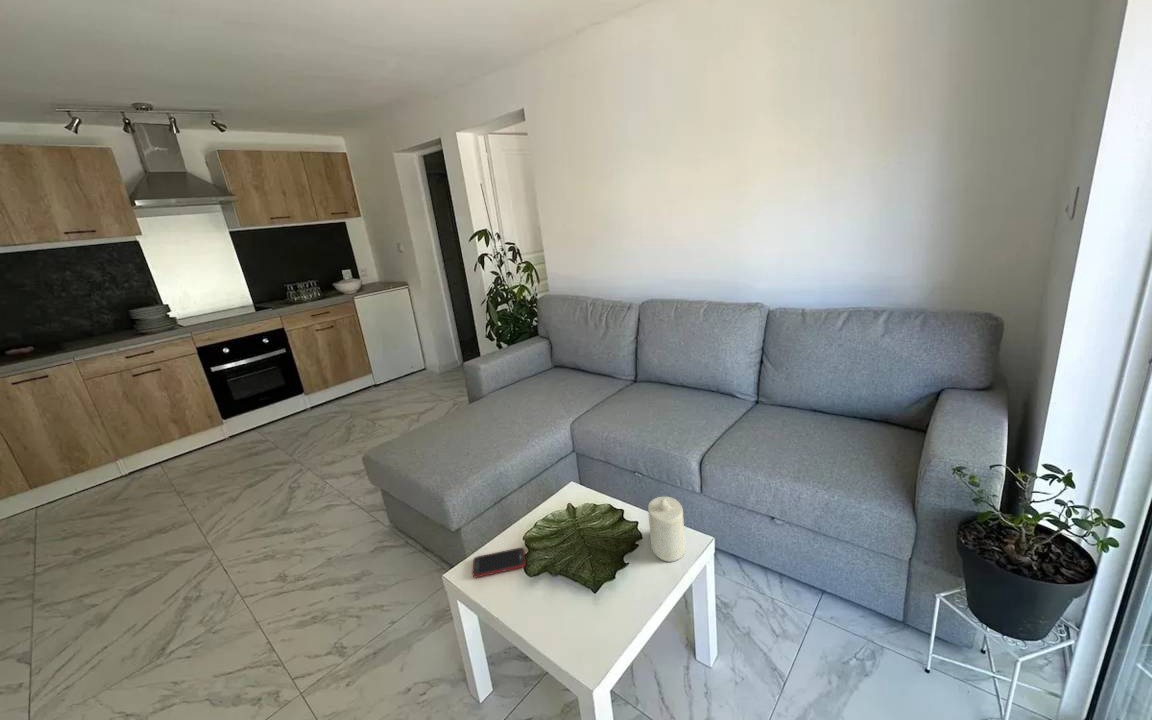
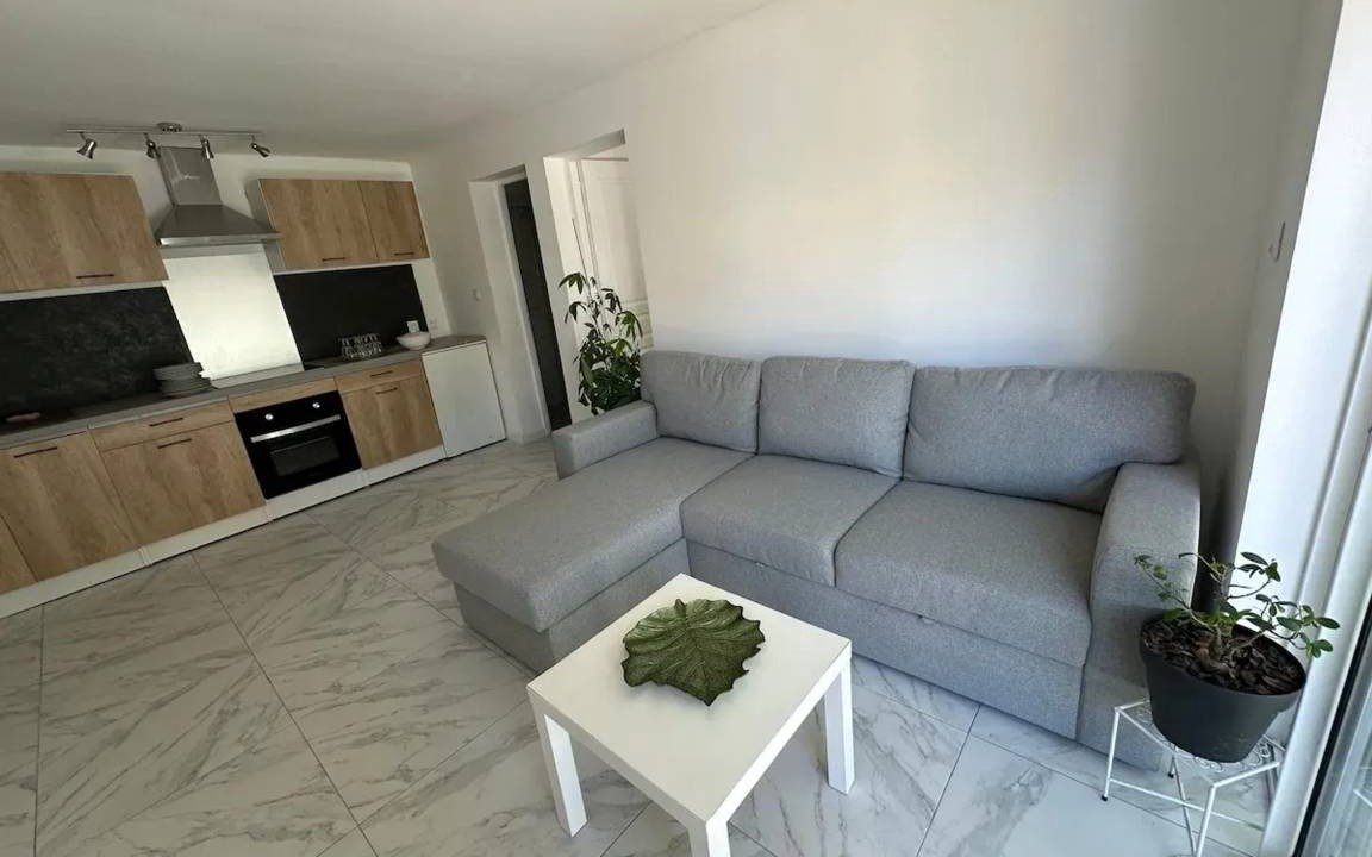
- cell phone (499, 562)
- candle (666, 523)
